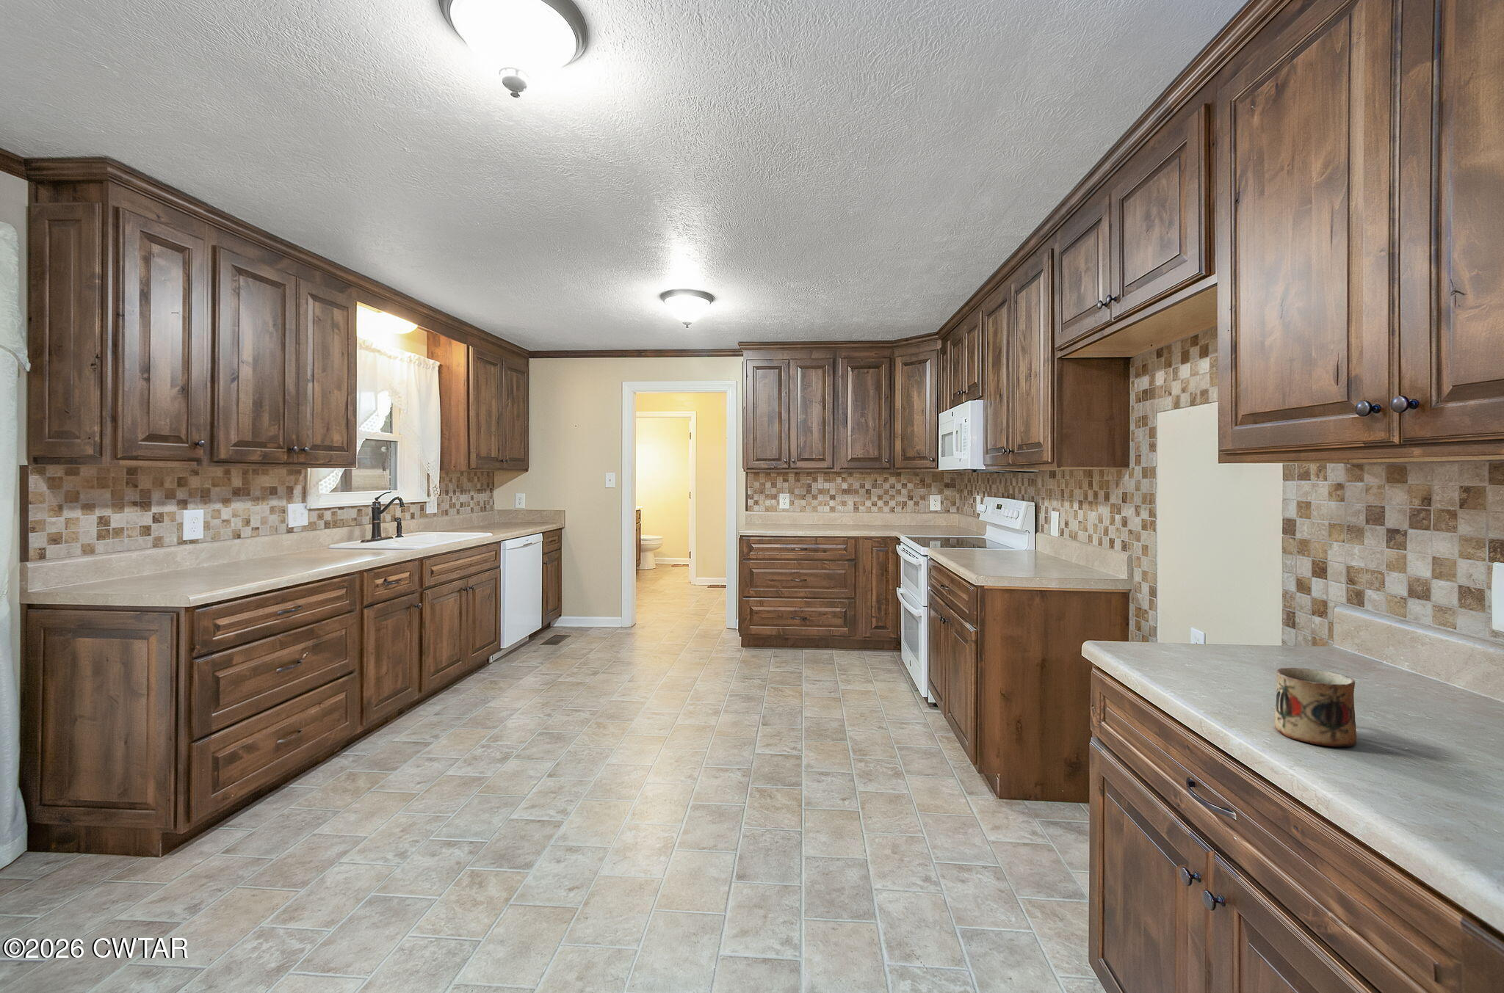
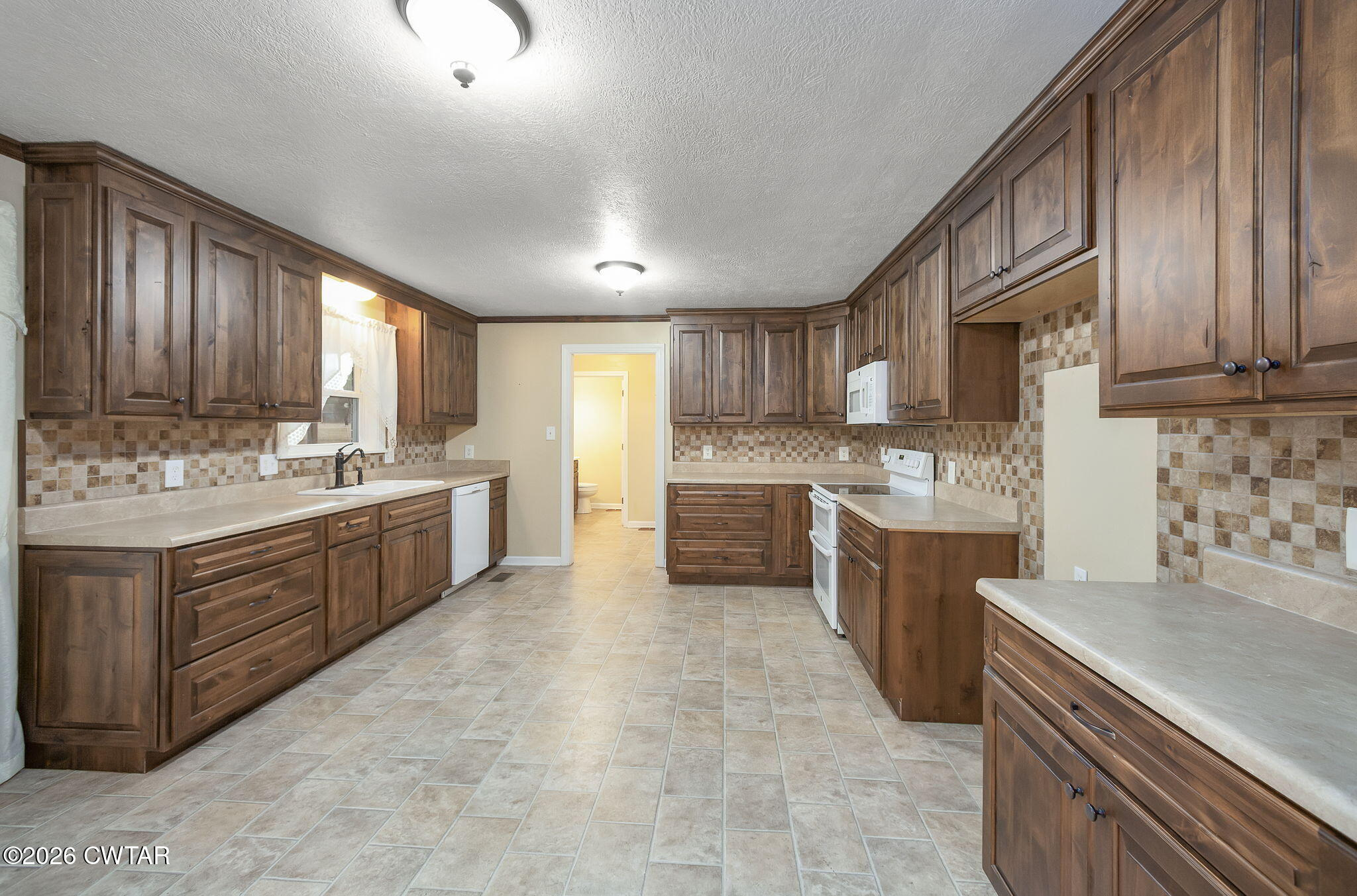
- mug (1312, 703)
